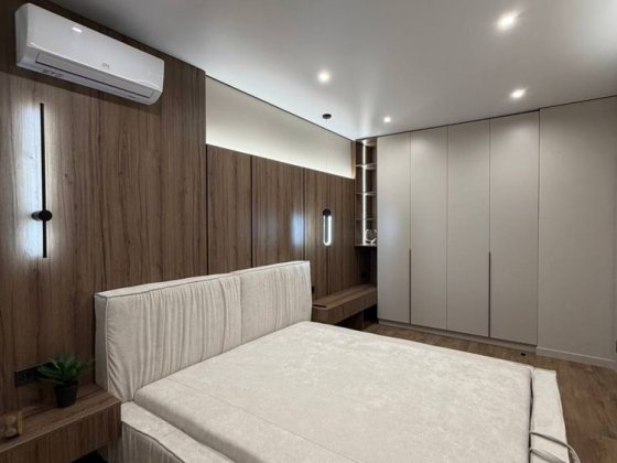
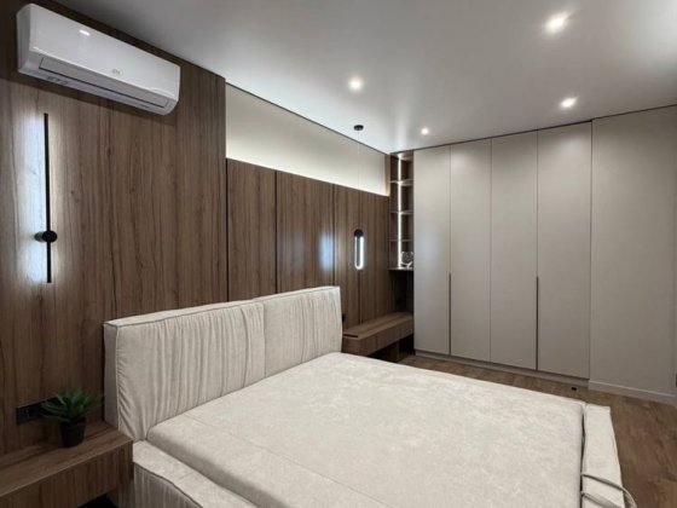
- alarm clock (12, 424)
